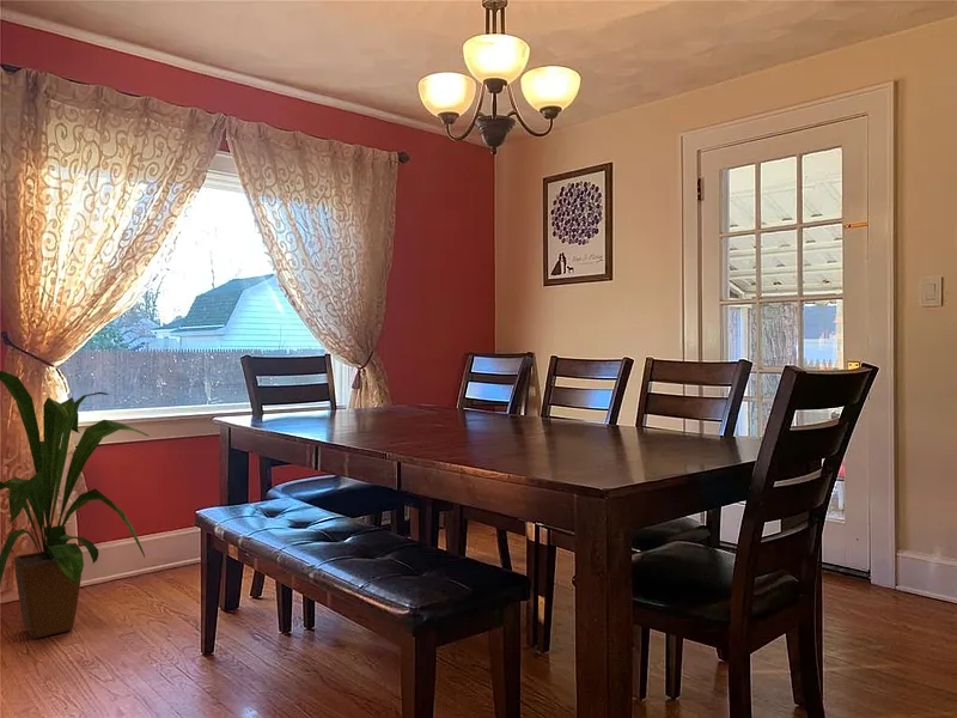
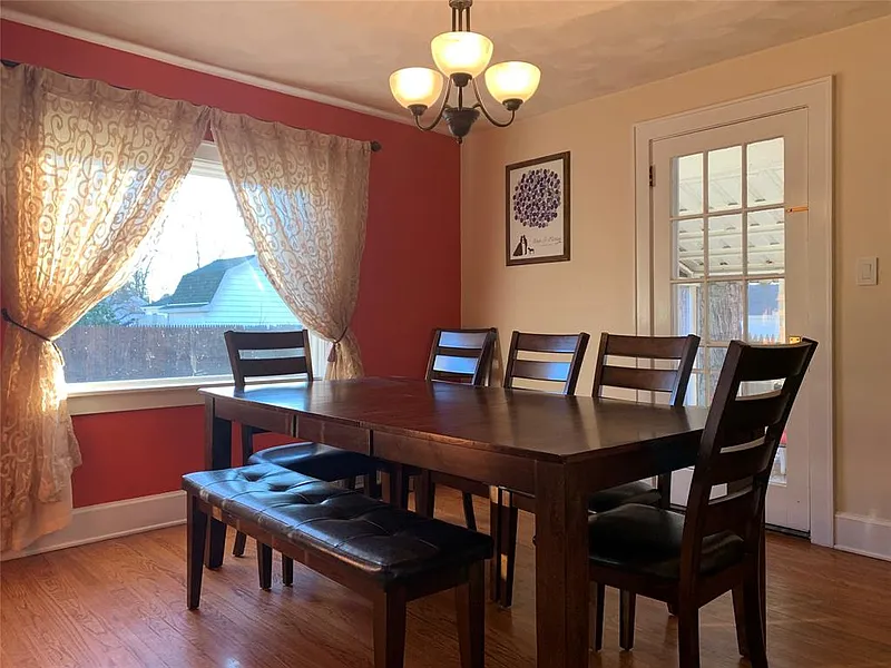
- house plant (77, 498)
